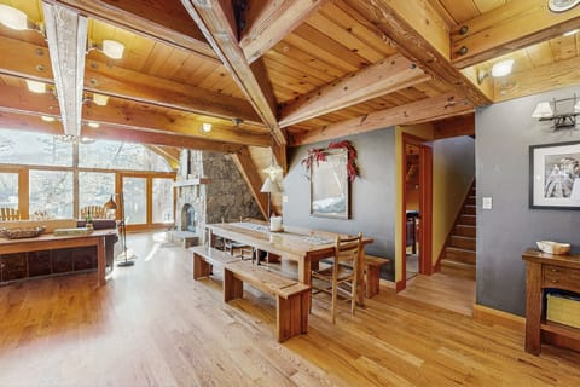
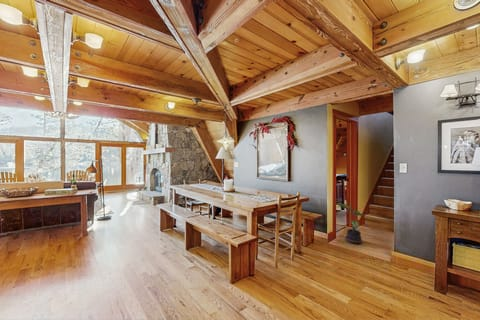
+ potted plant (353, 222)
